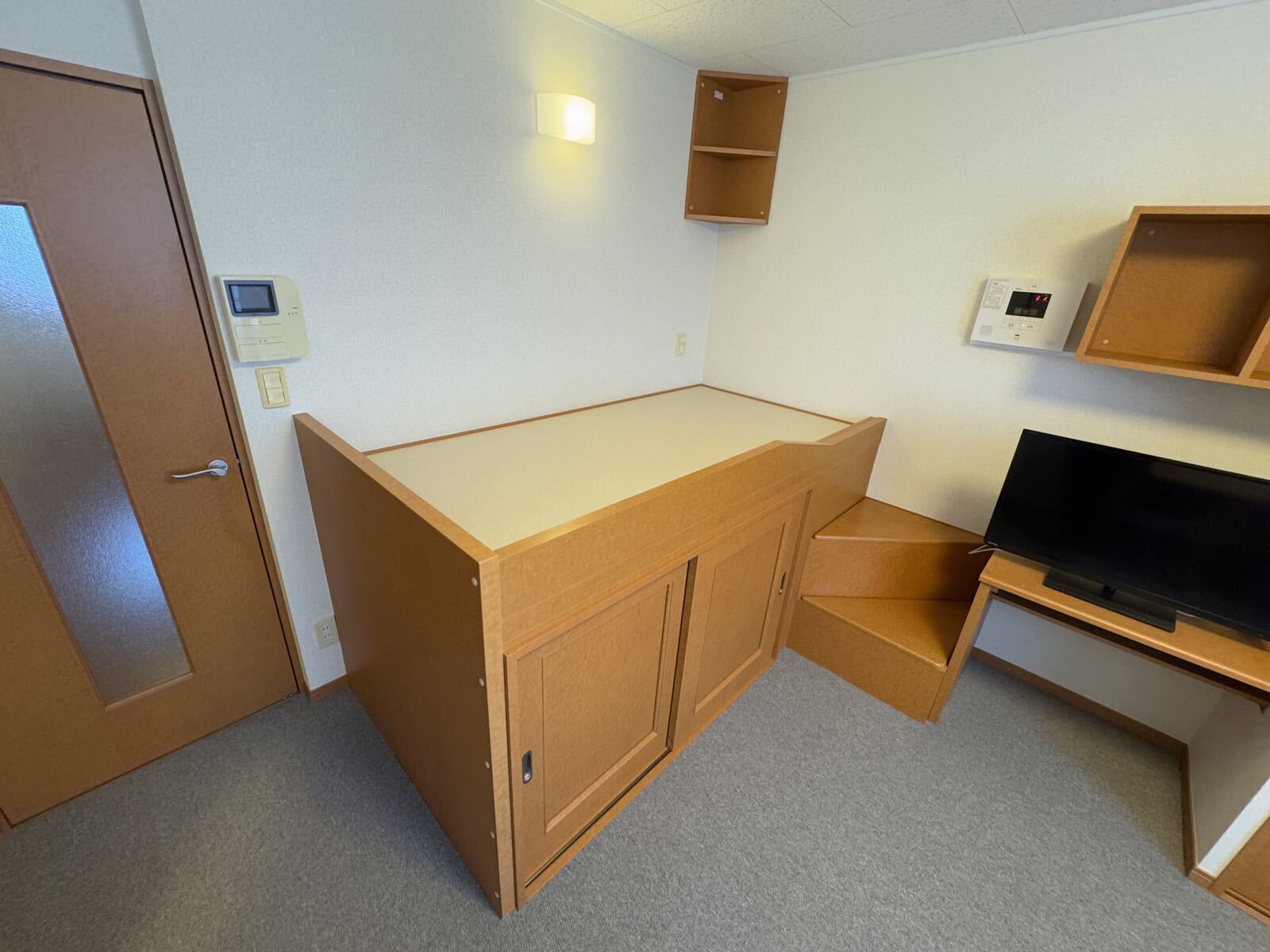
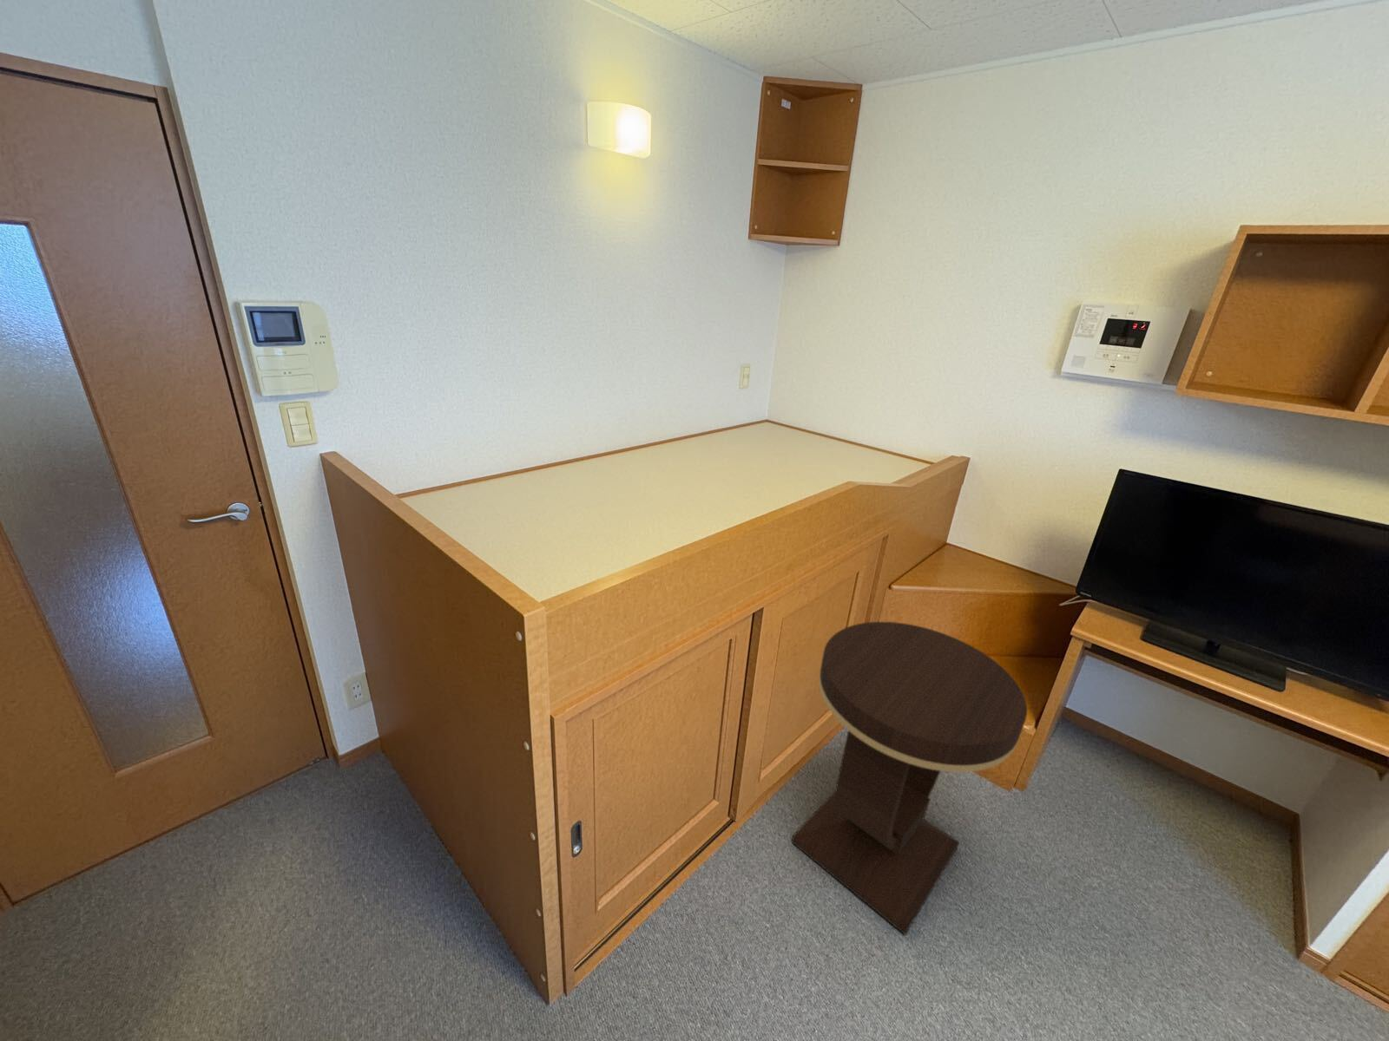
+ side table (895, 765)
